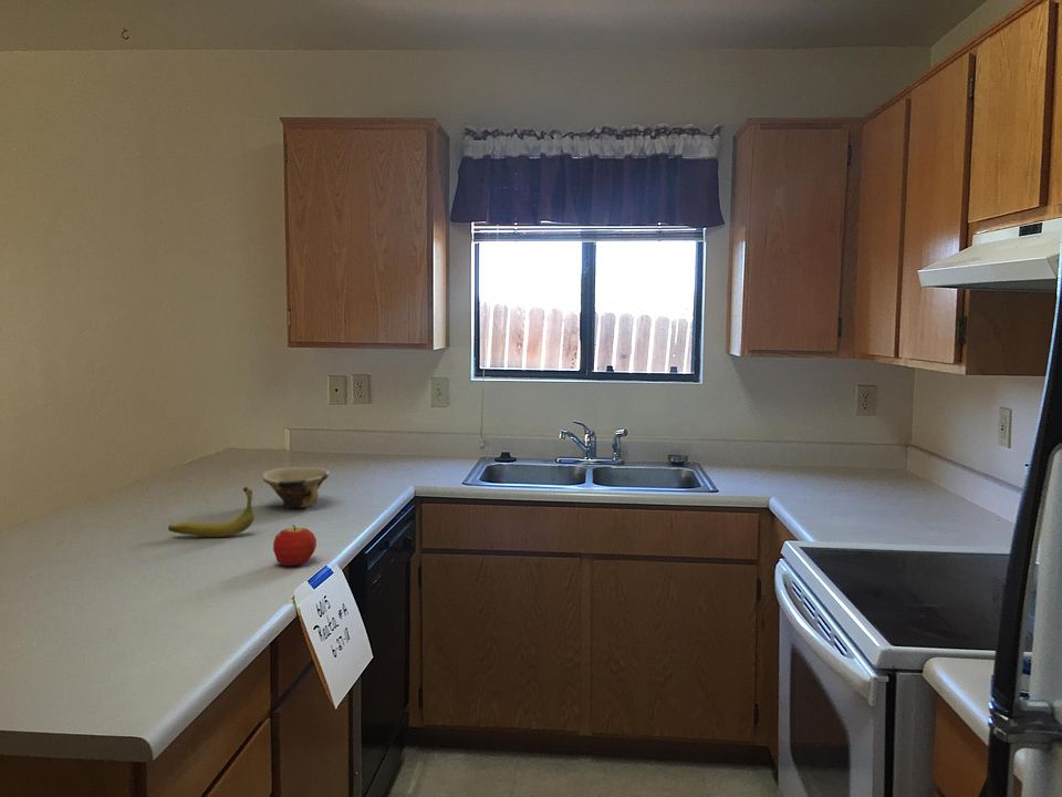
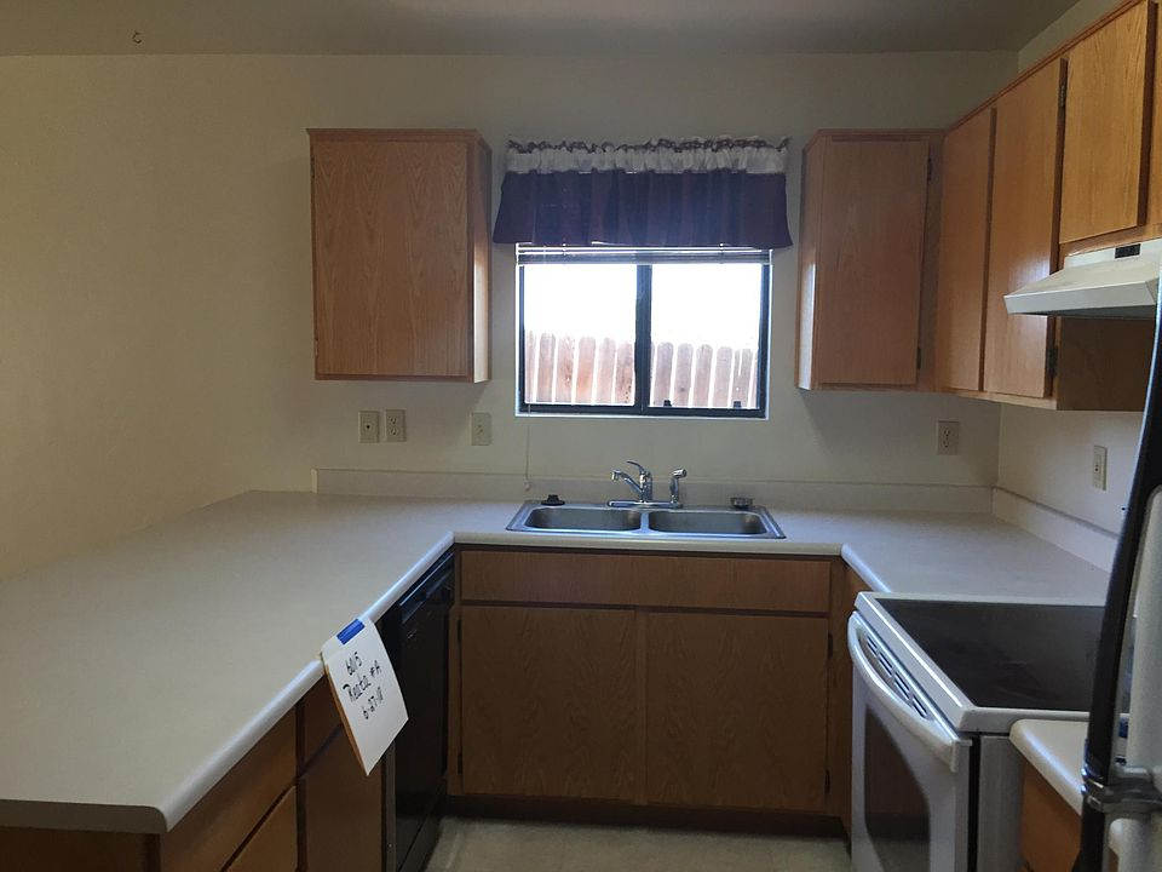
- fruit (294, 544)
- banana (210, 524)
- bowl (296, 488)
